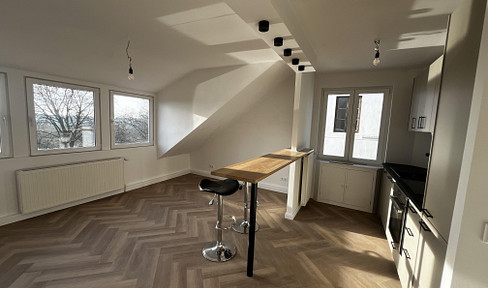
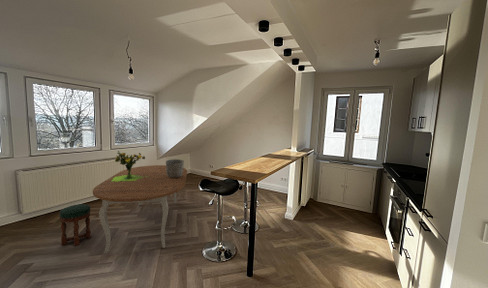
+ ceramic pot (174, 168)
+ dining table (149, 199)
+ bouquet (131, 164)
+ stool (75, 223)
